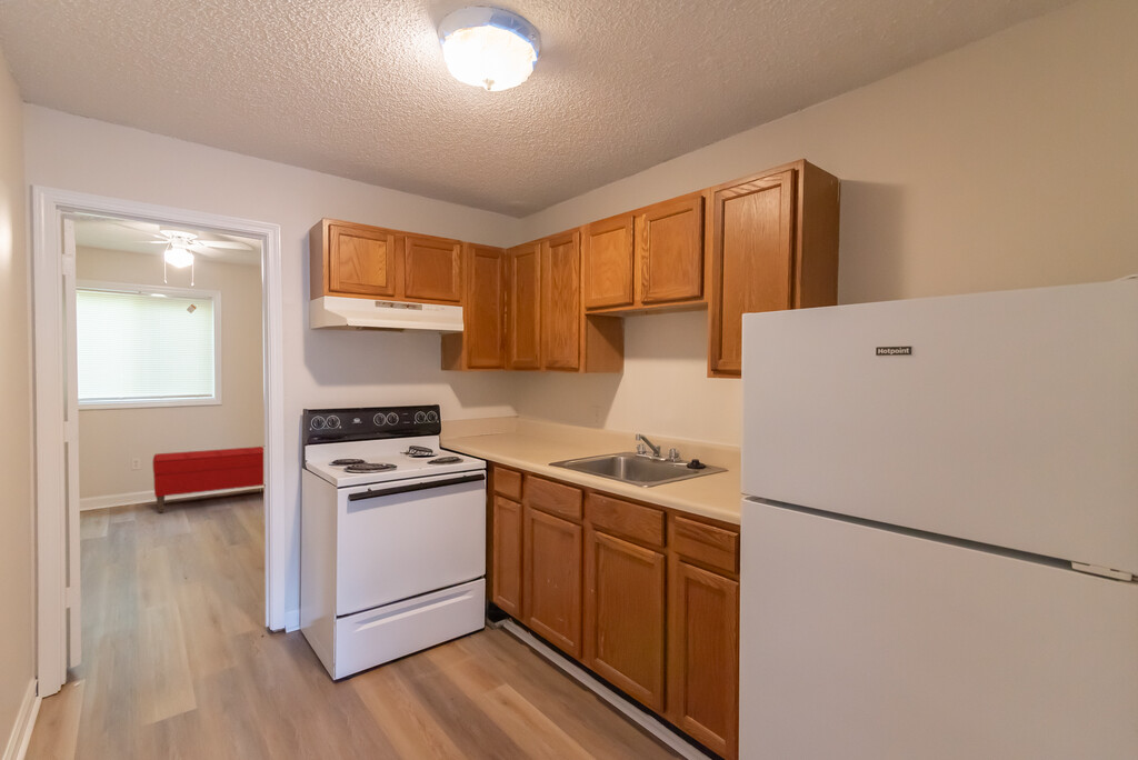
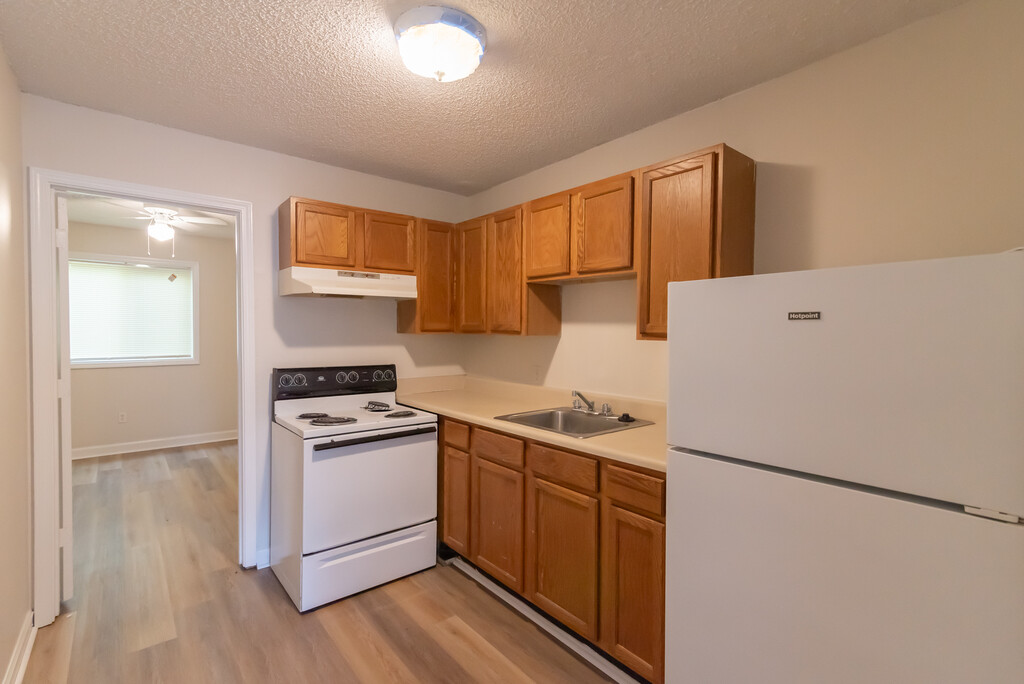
- bench (218, 476)
